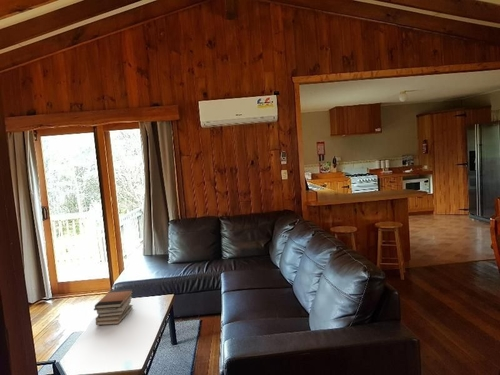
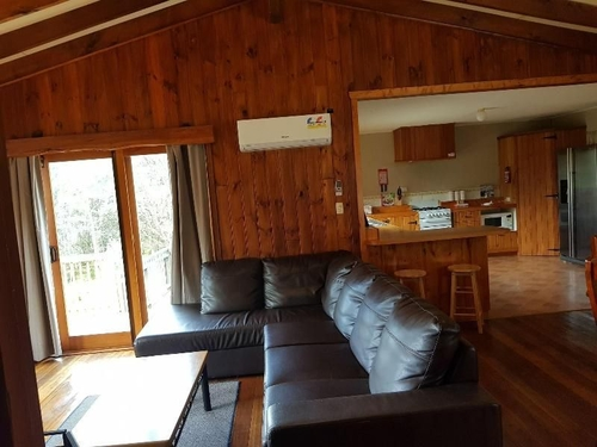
- book stack (115, 306)
